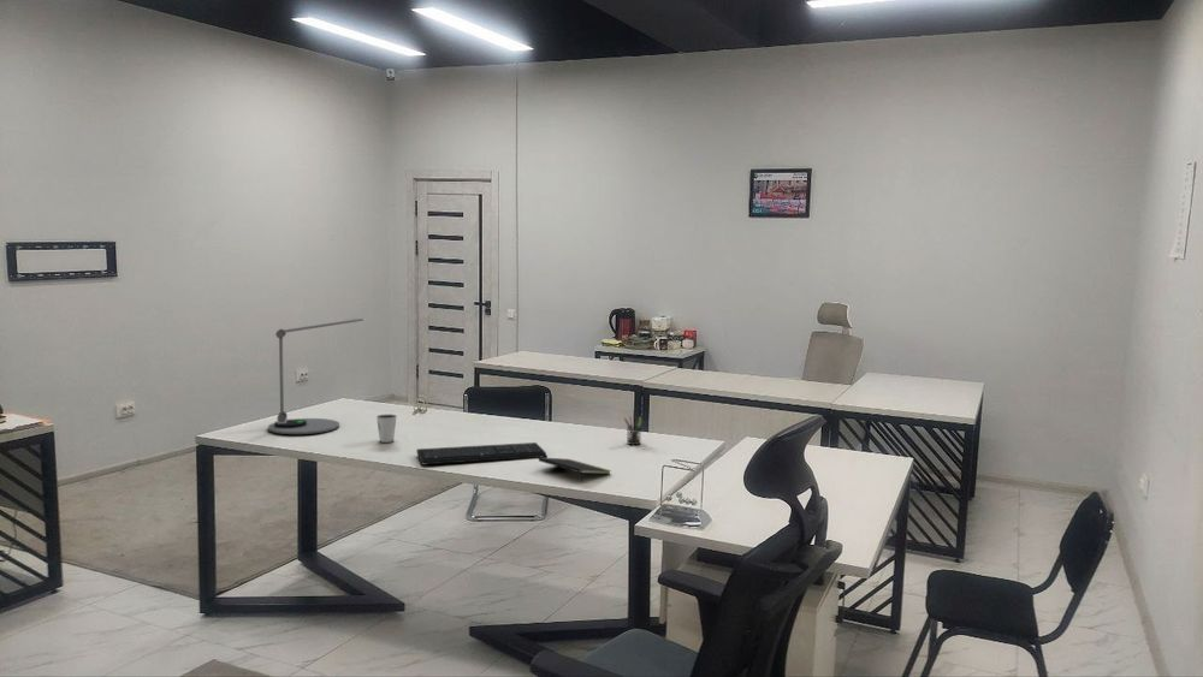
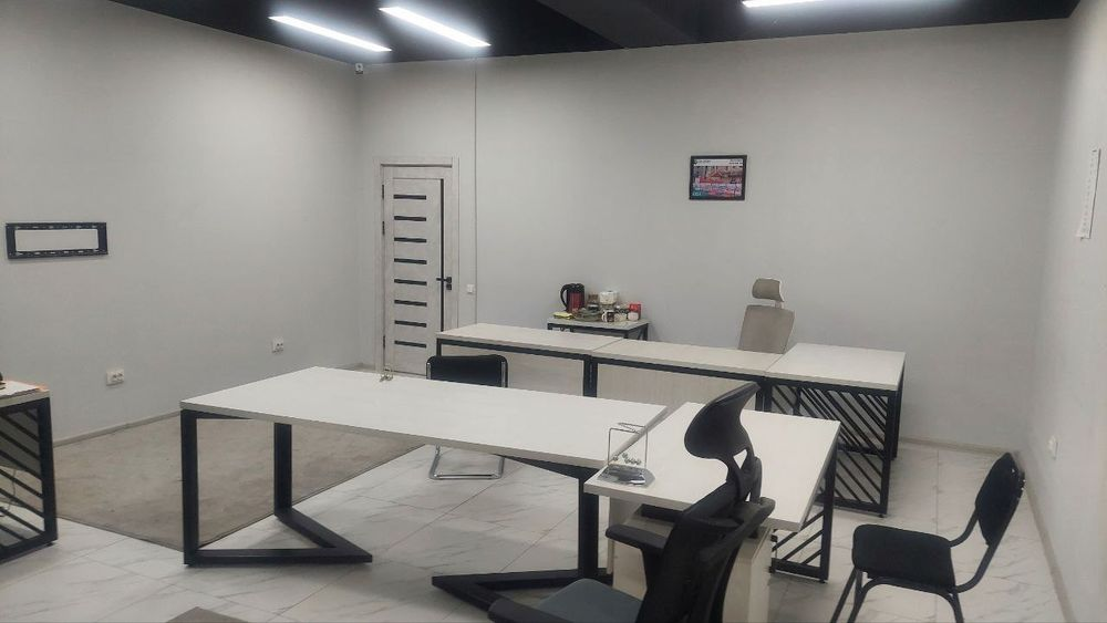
- keyboard (481, 452)
- dixie cup (386, 428)
- notepad (574, 465)
- pen holder (634, 429)
- desk lamp (282, 373)
